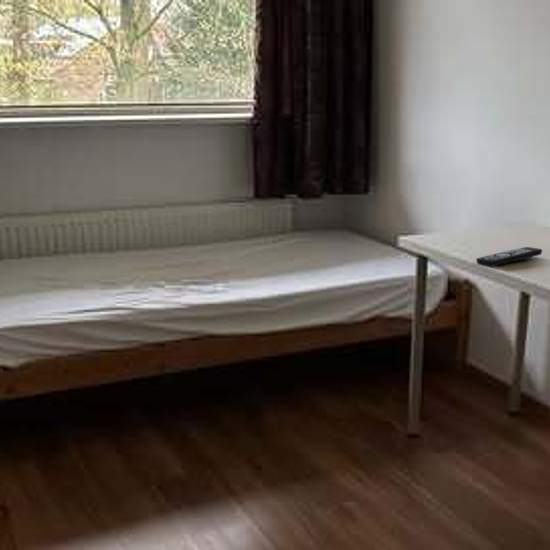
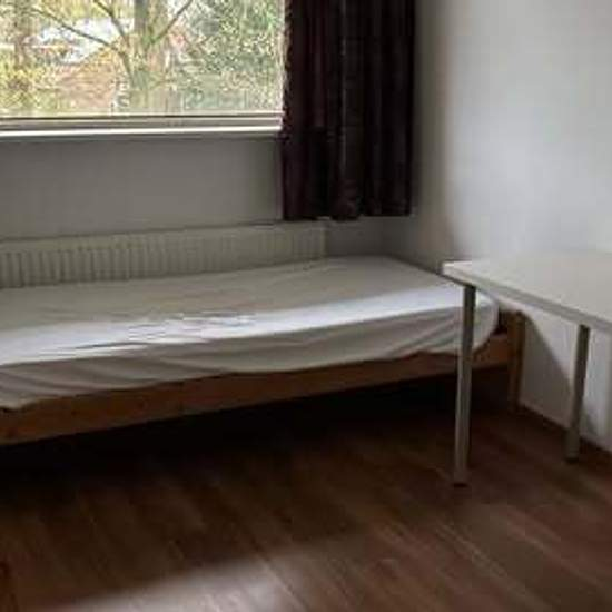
- remote control (509, 256)
